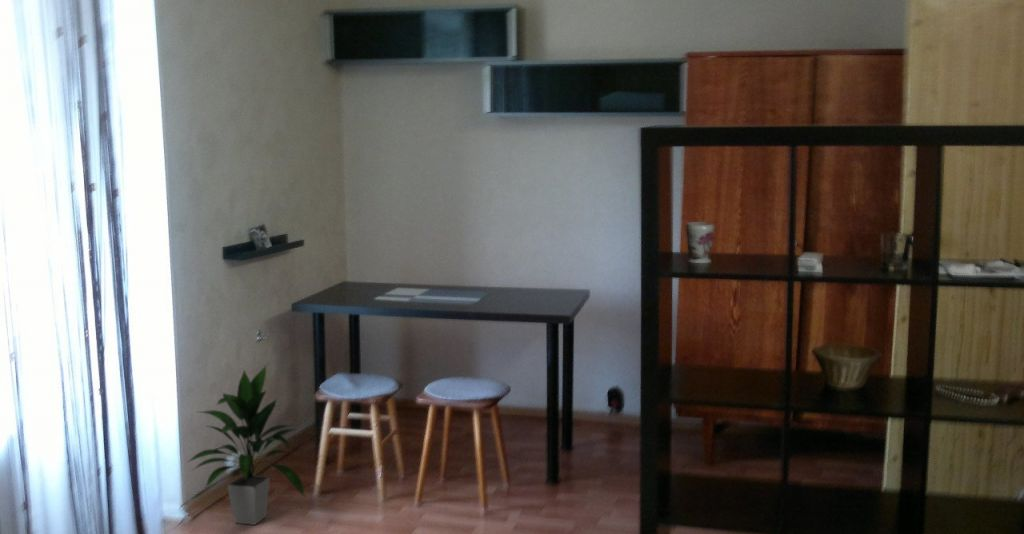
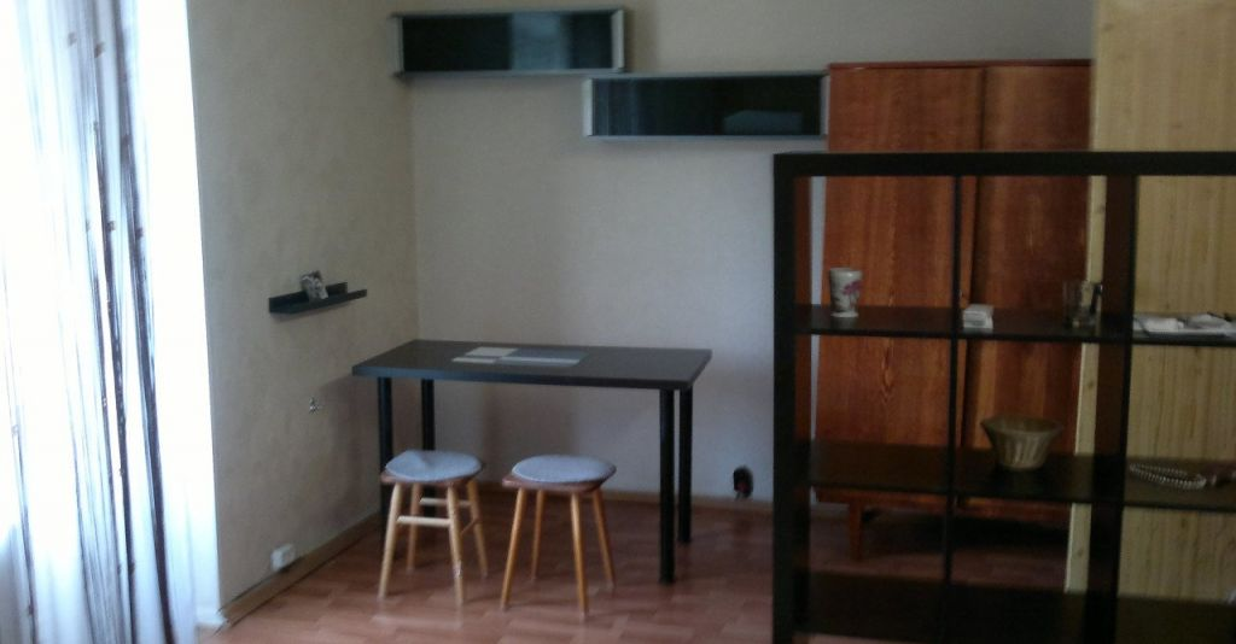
- indoor plant (250, 447)
